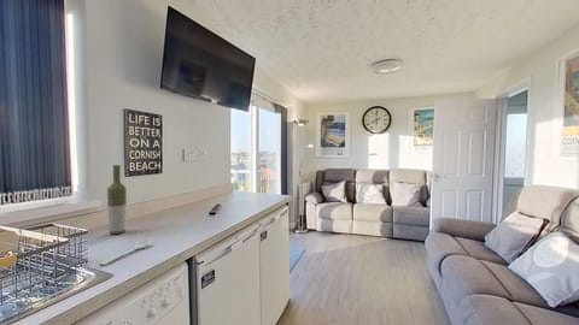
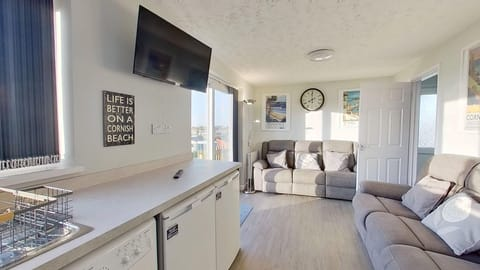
- bottle (117, 199)
- spoon (128, 250)
